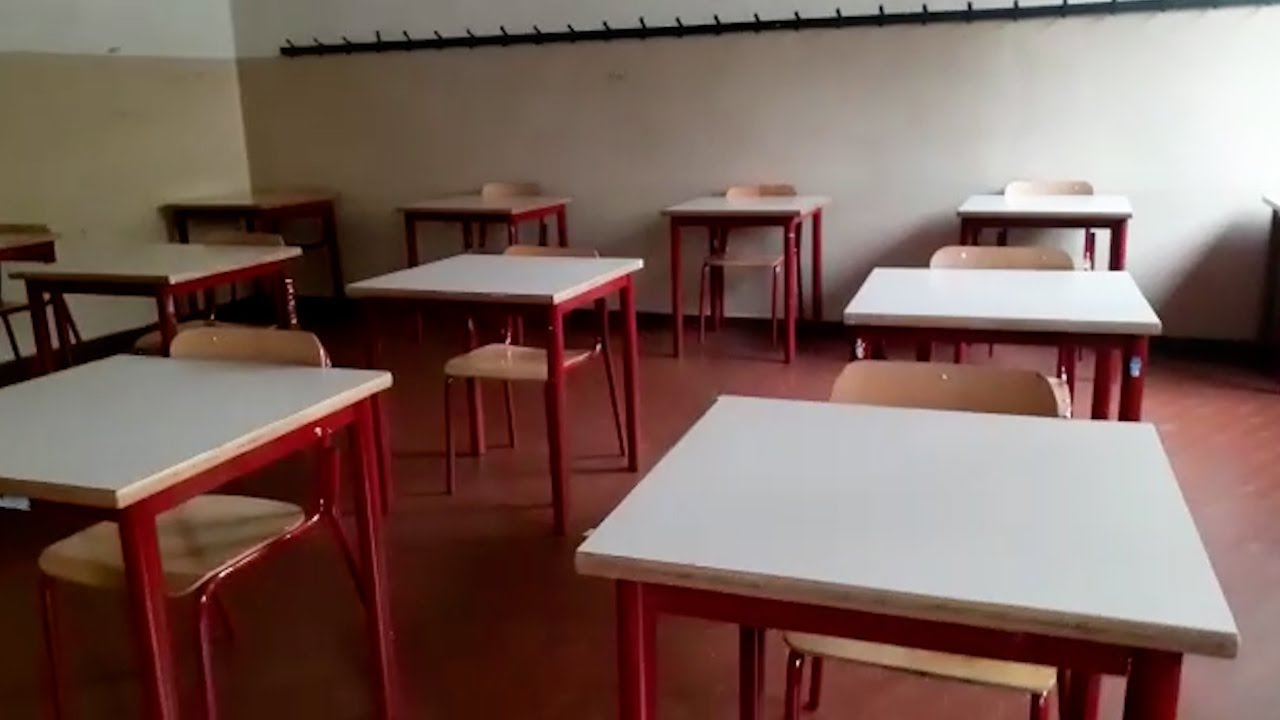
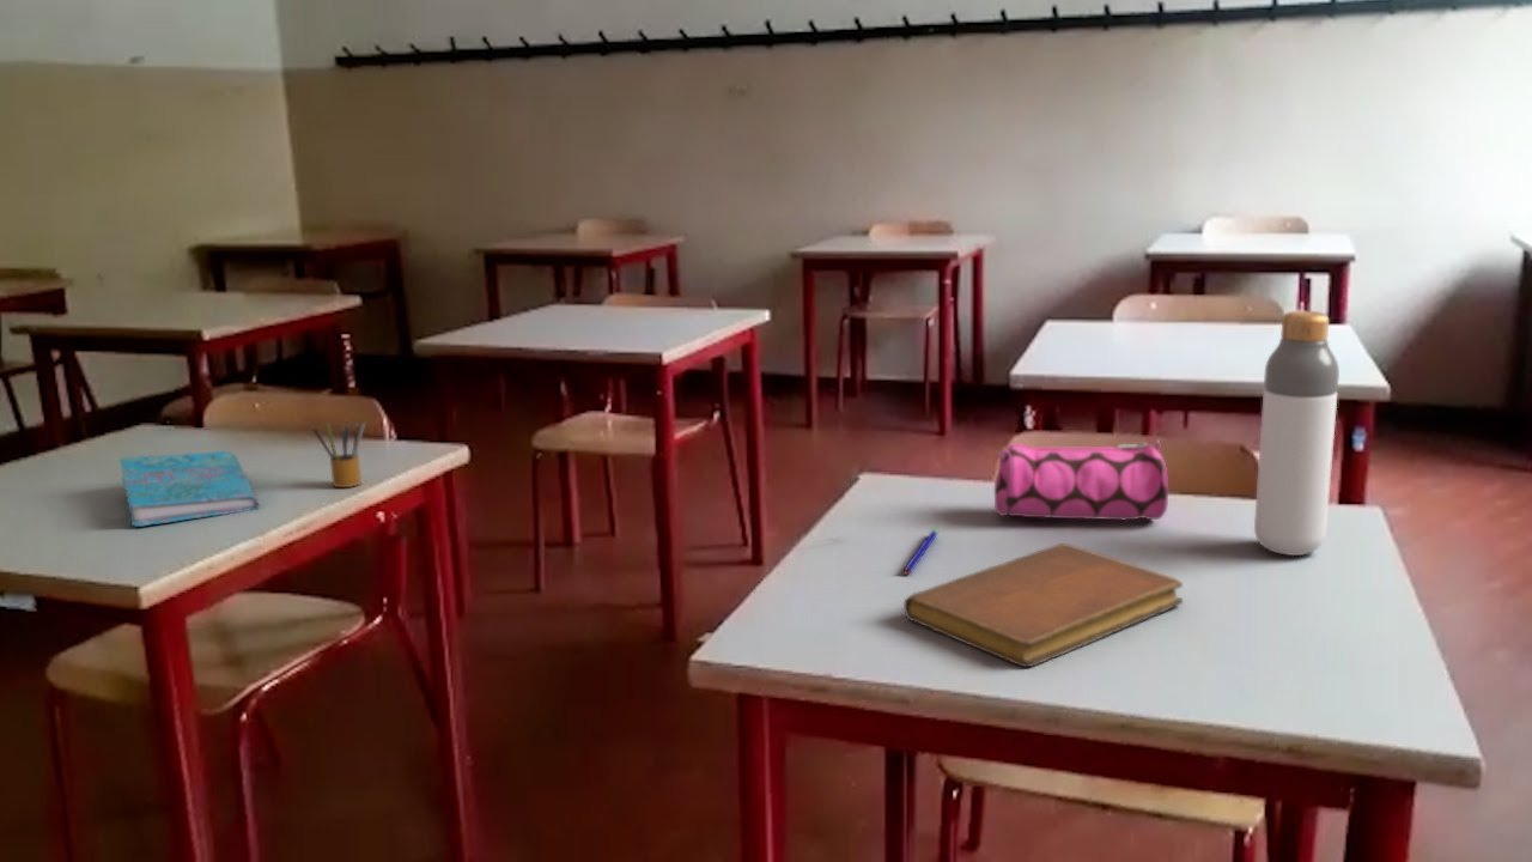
+ pen (922, 550)
+ bottle (1296, 433)
+ pencil case (1078, 479)
+ notebook (1044, 599)
+ cover (187, 482)
+ pencil box (344, 451)
